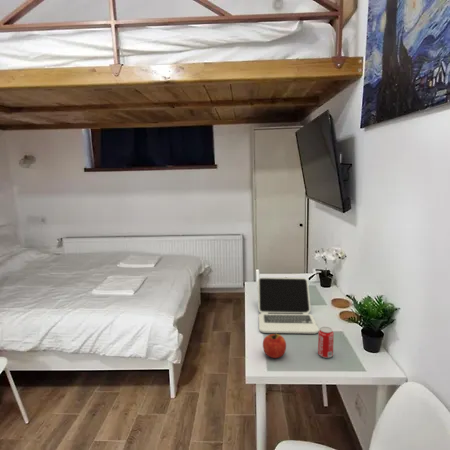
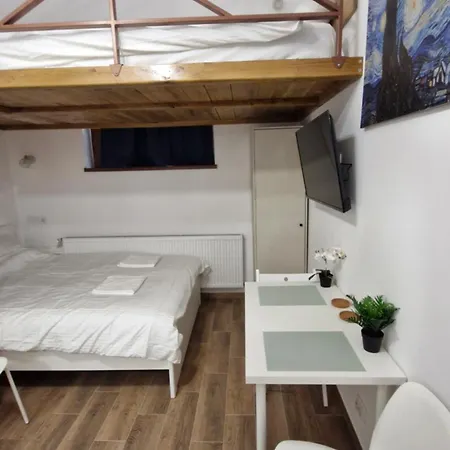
- beverage can (325, 342)
- apple (274, 344)
- laptop (285, 302)
